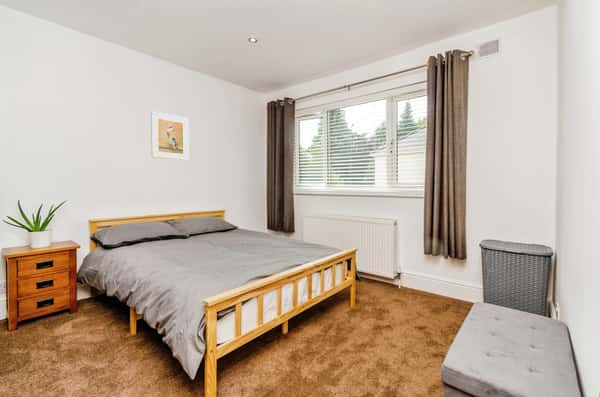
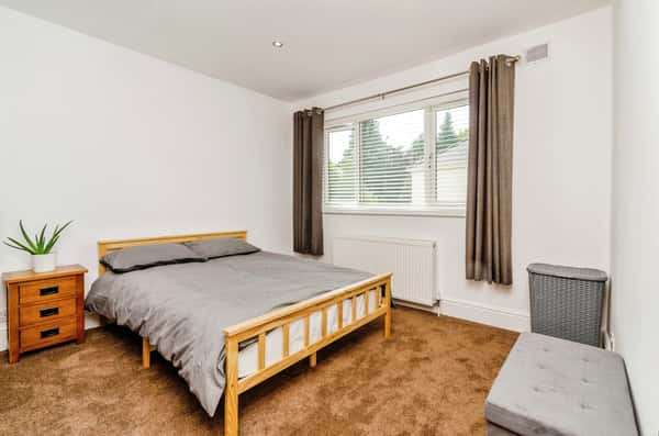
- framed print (170, 136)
